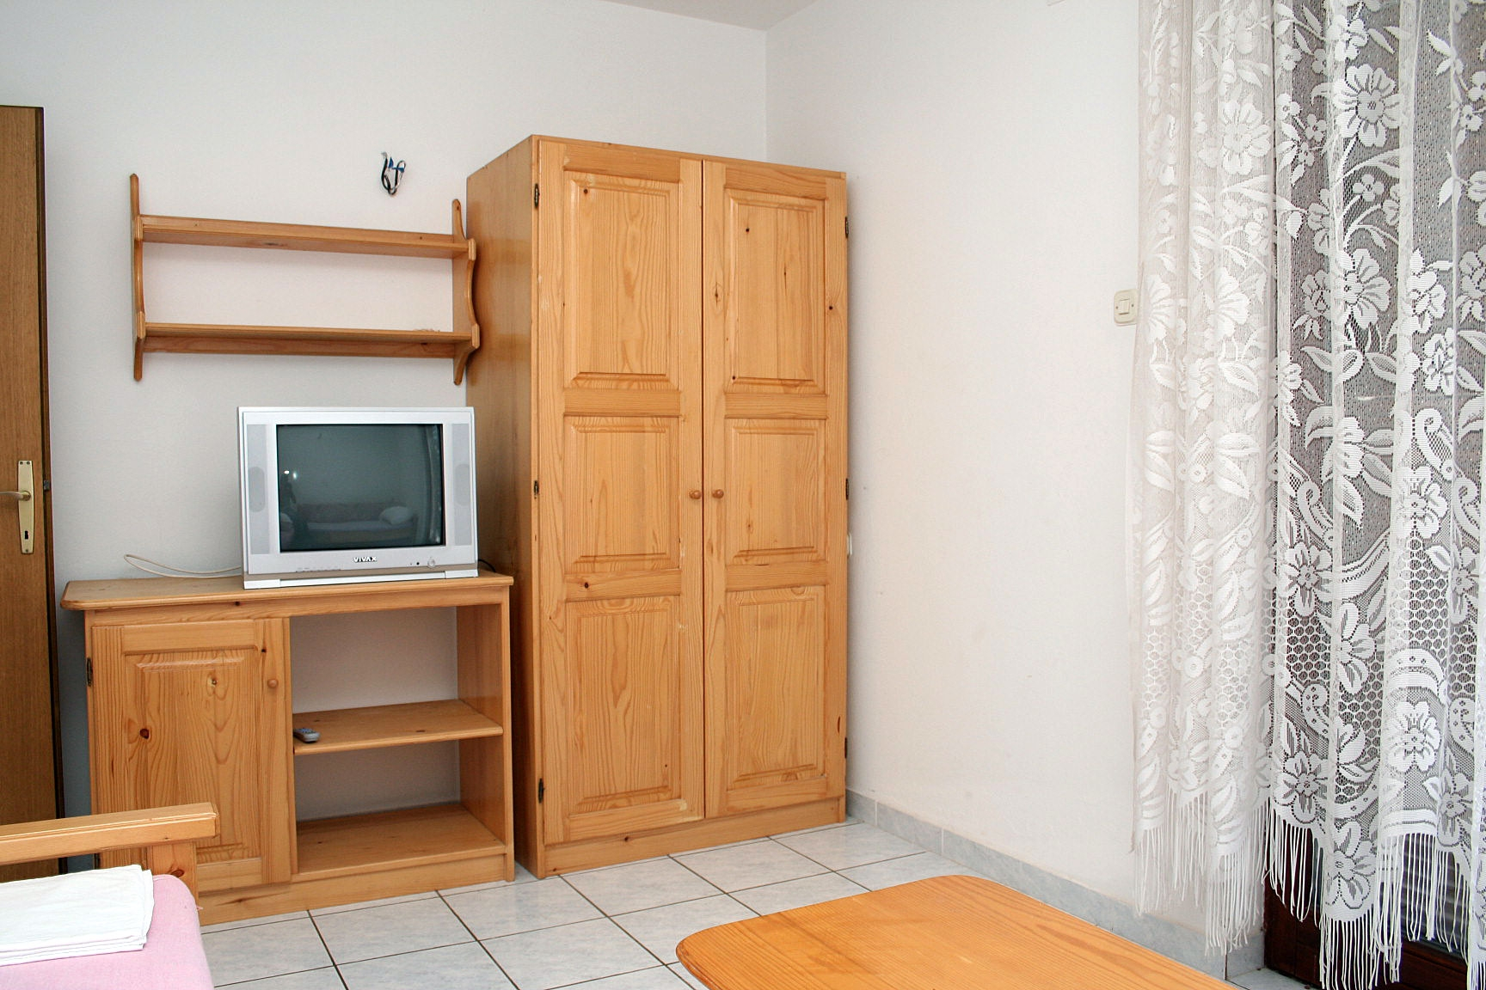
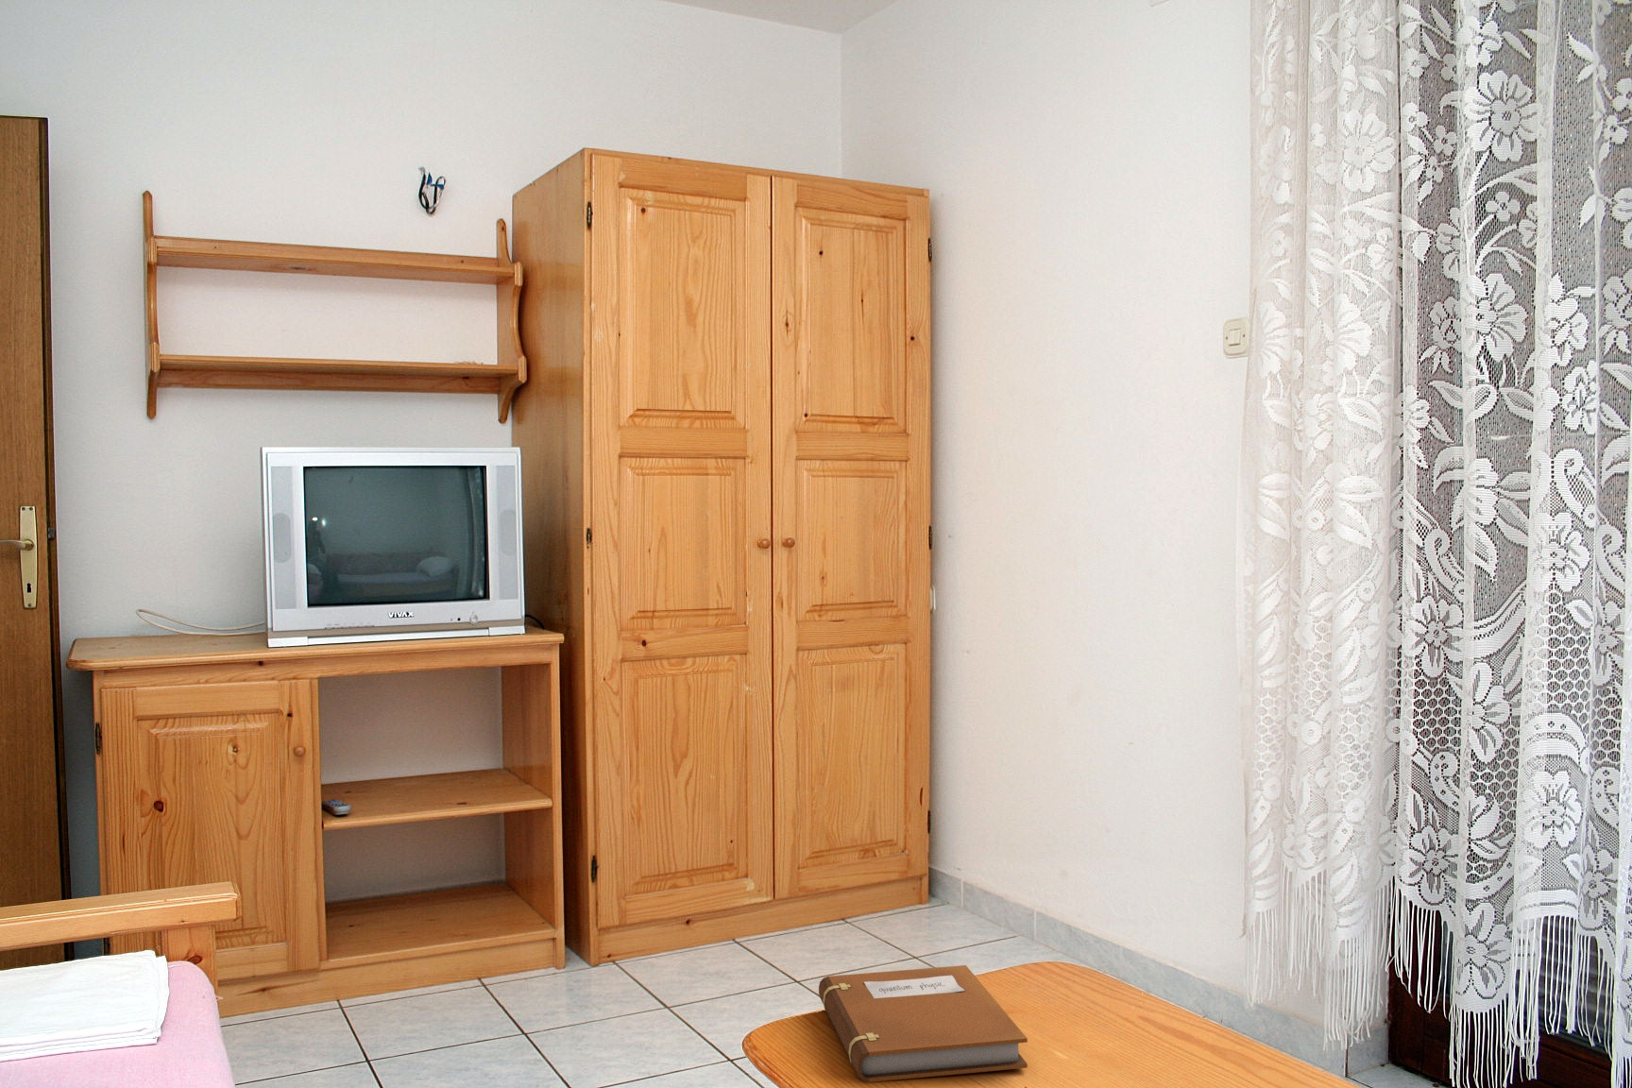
+ notebook (914, 1018)
